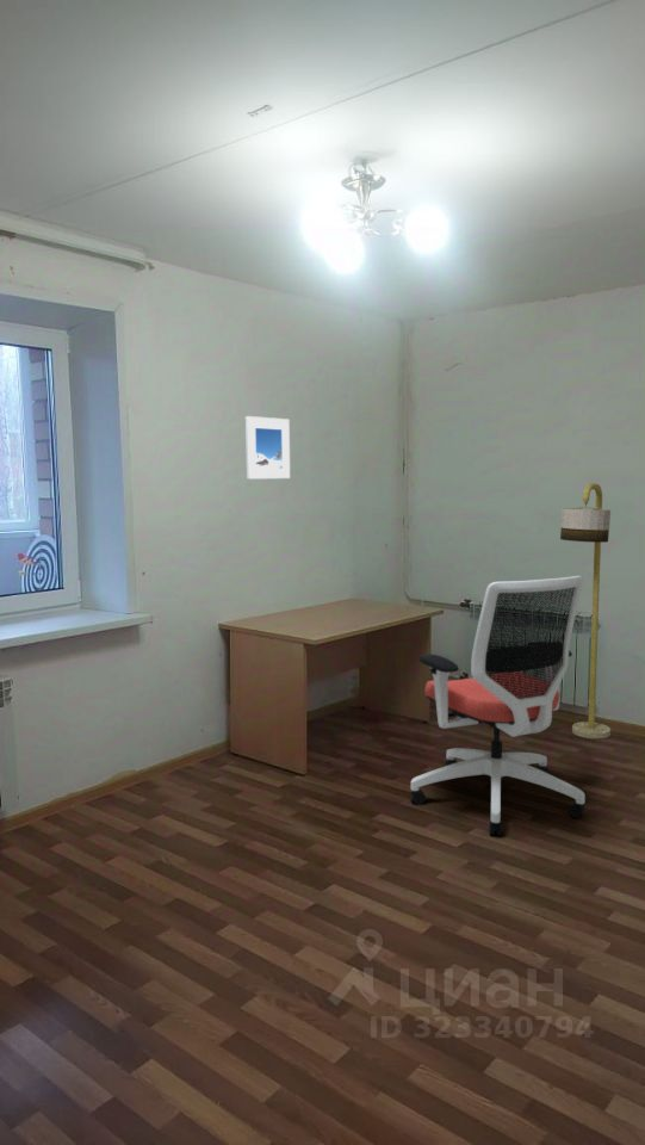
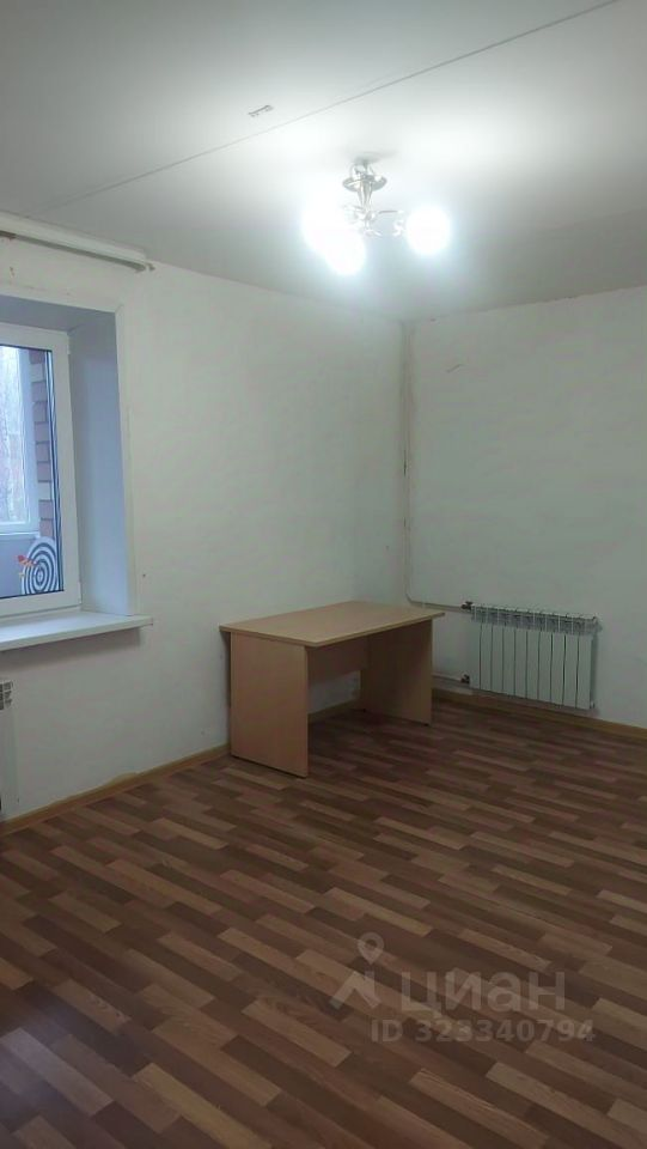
- floor lamp (593, 613)
- office chair (494, 685)
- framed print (268, 448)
